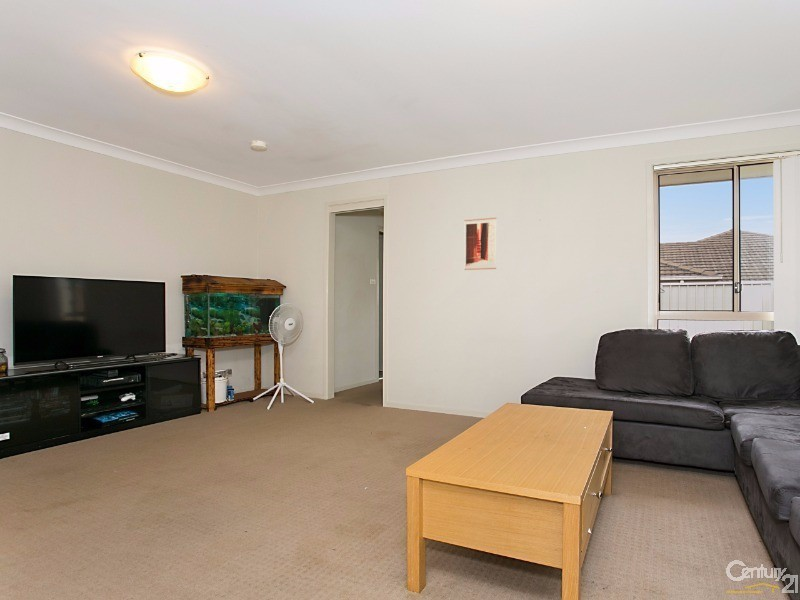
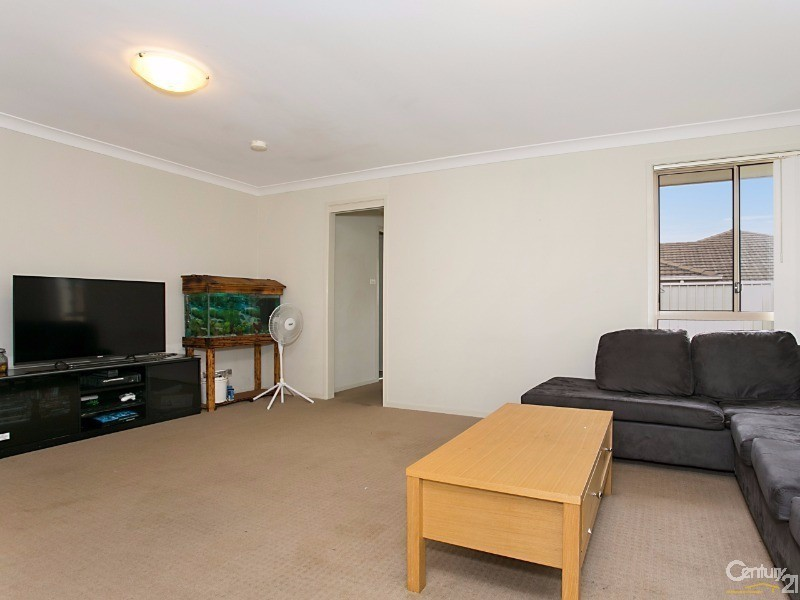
- wall art (480, 244)
